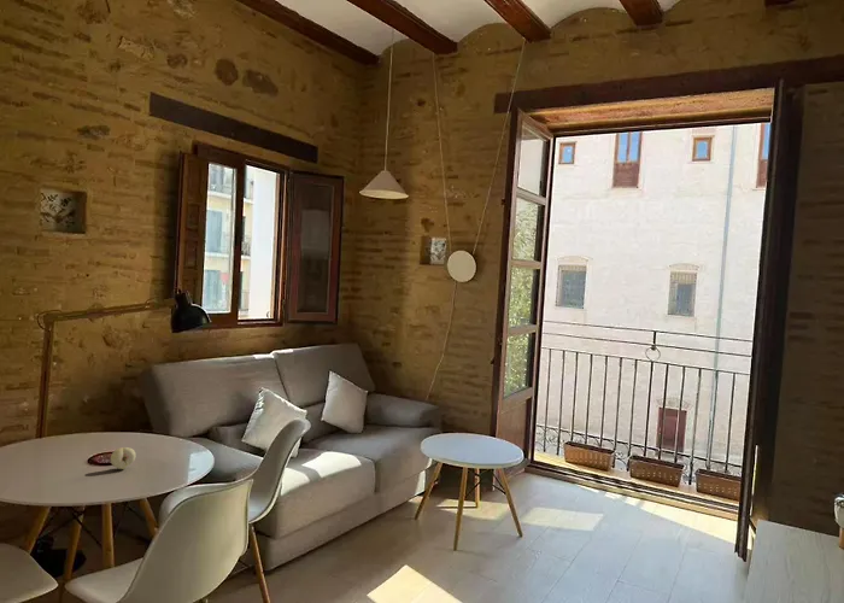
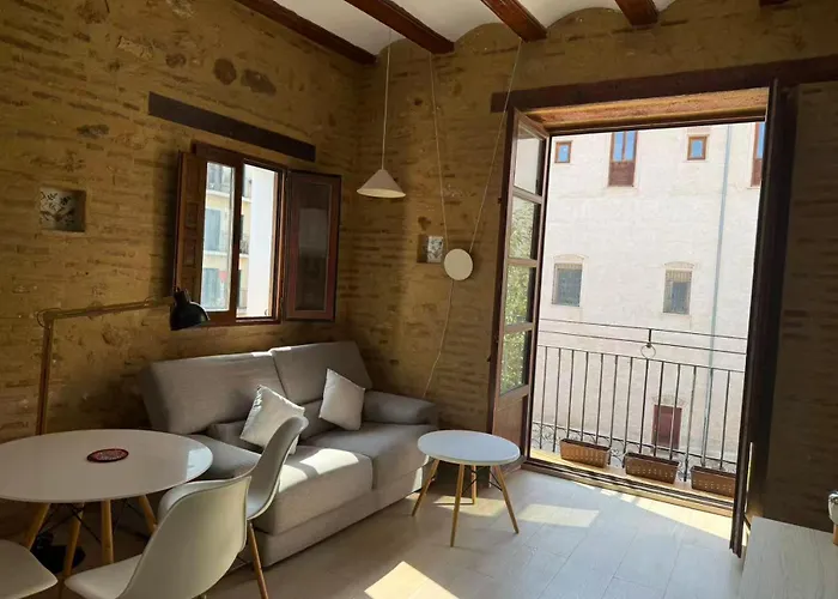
- fruit (122, 458)
